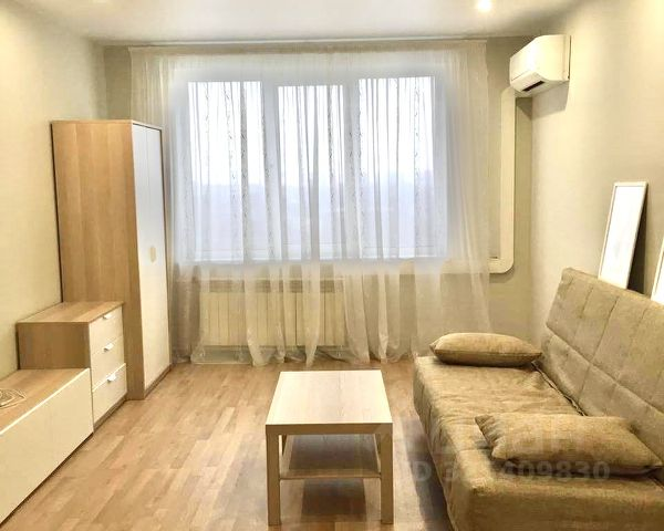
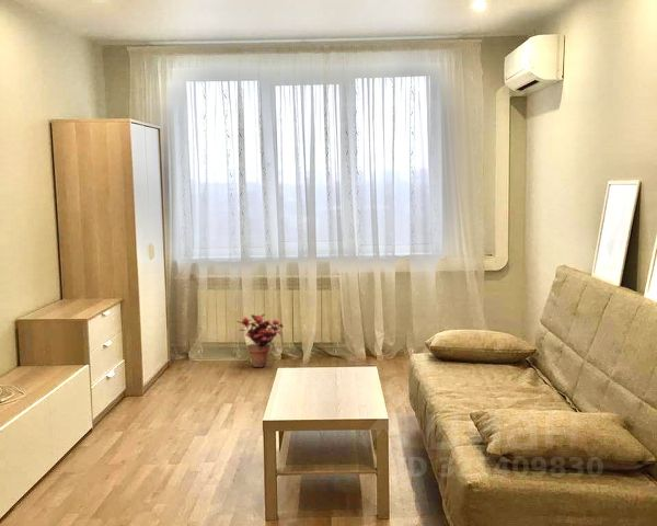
+ potted plant (261, 341)
